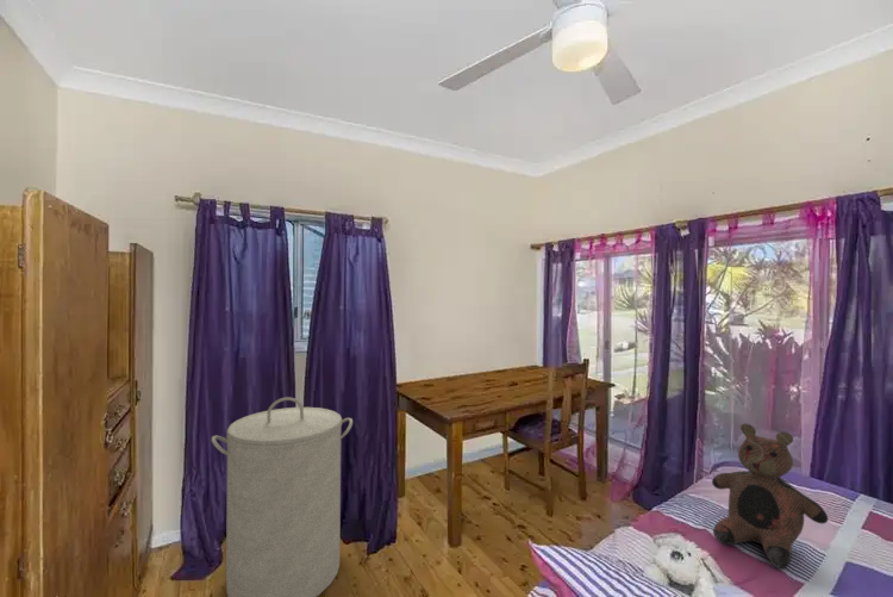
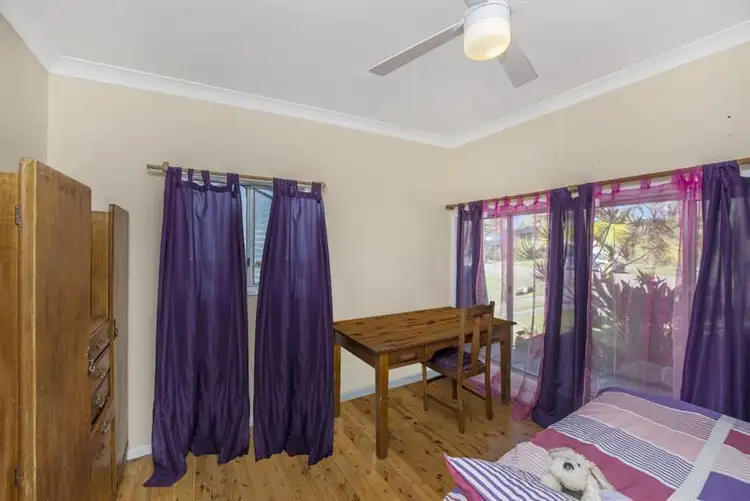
- laundry hamper (286, 485)
- teddy bear (760, 487)
